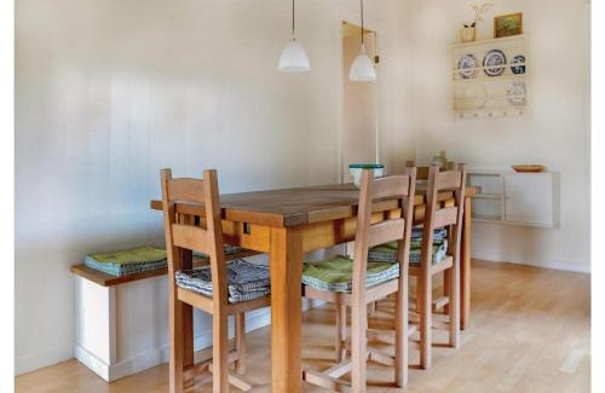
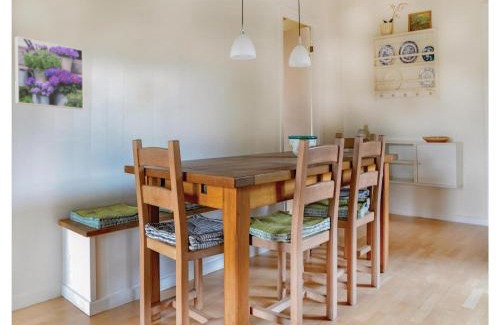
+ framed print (51, 75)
